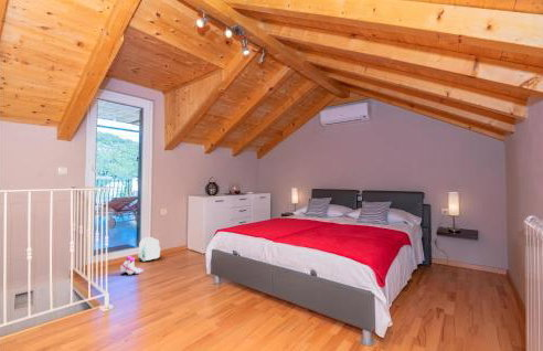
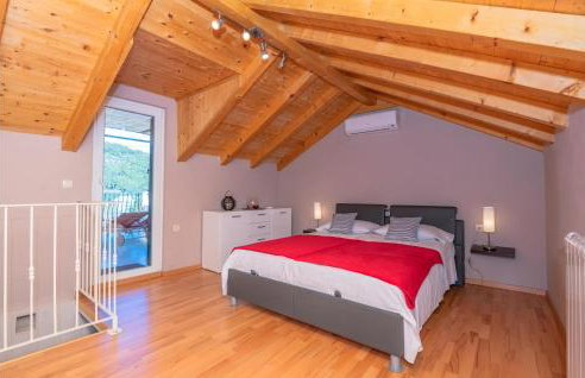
- backpack (149, 248)
- boots (131, 264)
